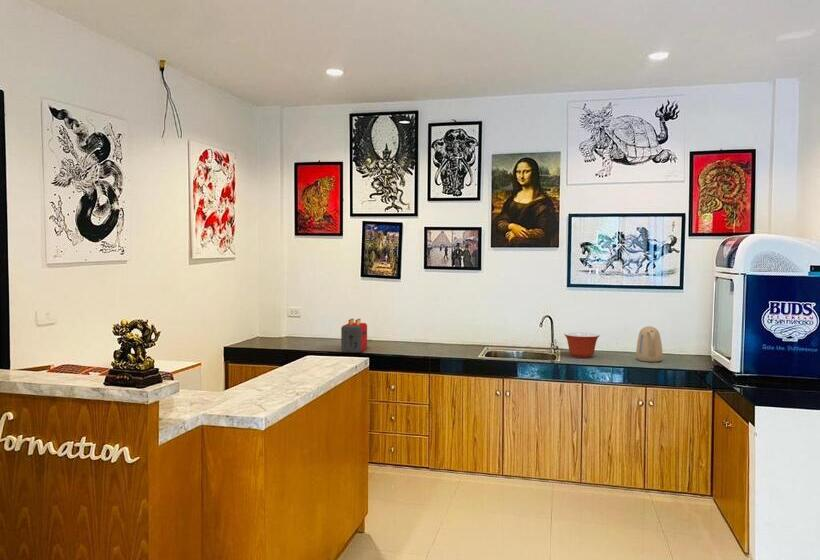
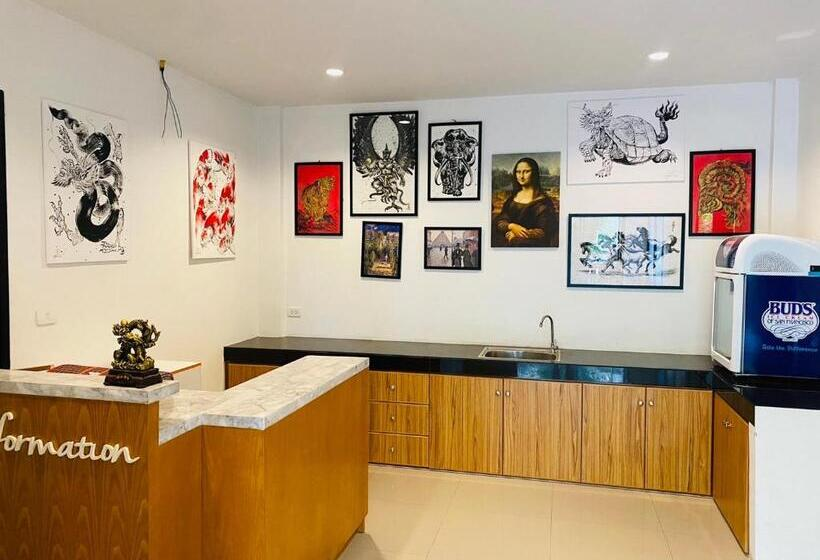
- kettle (649, 343)
- toaster (354, 334)
- mixing bowl (581, 345)
